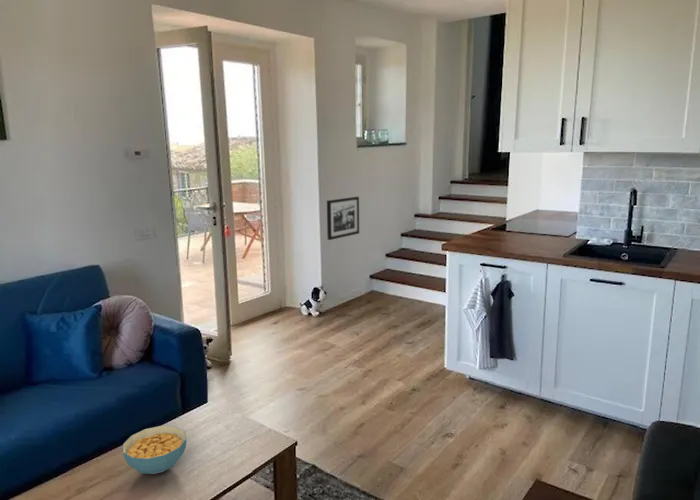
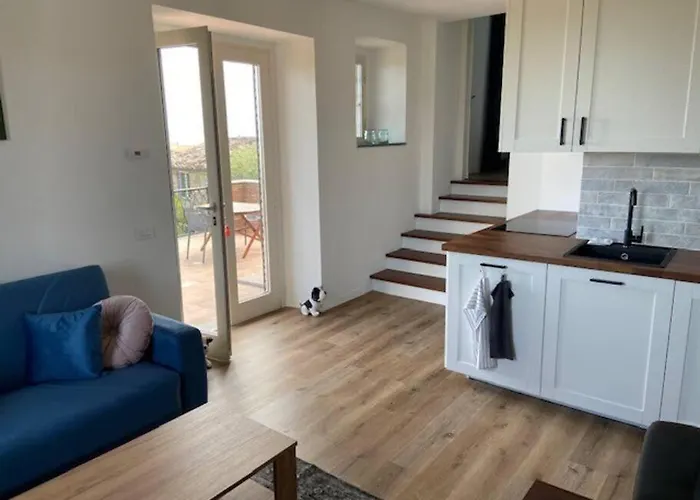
- picture frame (343, 217)
- cereal bowl (156, 454)
